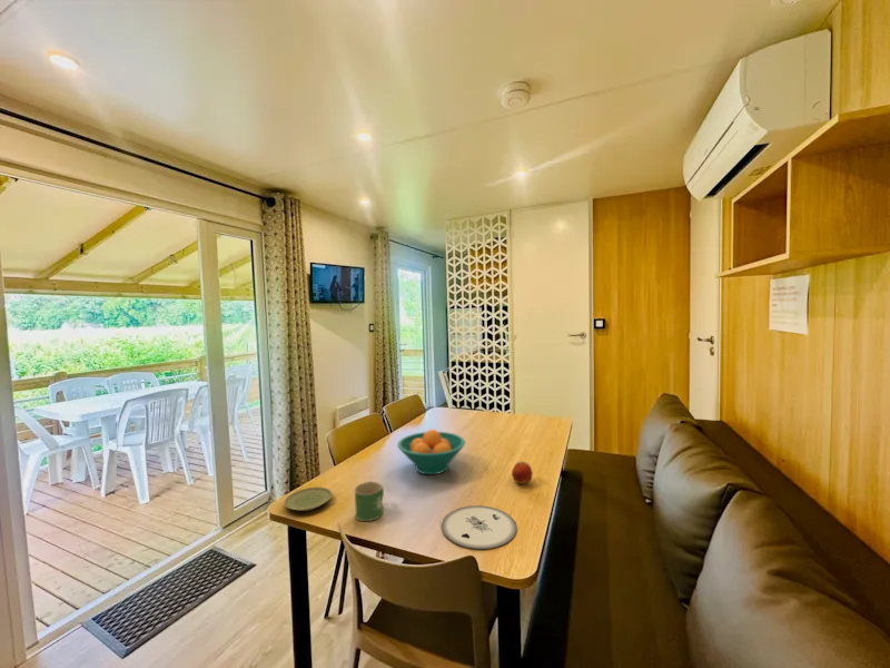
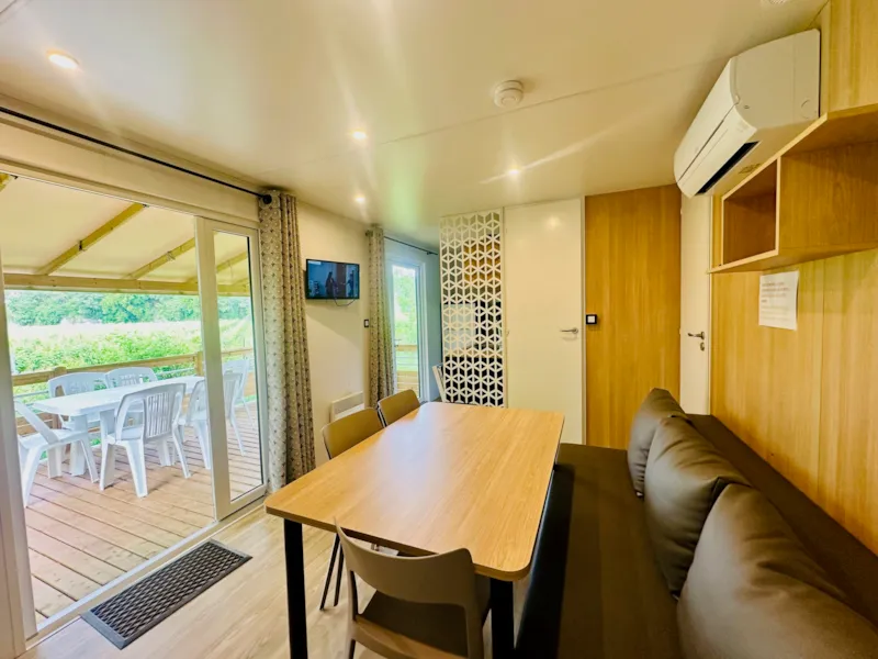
- fruit bowl (432, 449)
- plate (308, 500)
- mug (372, 498)
- apple (522, 472)
- plate (478, 523)
